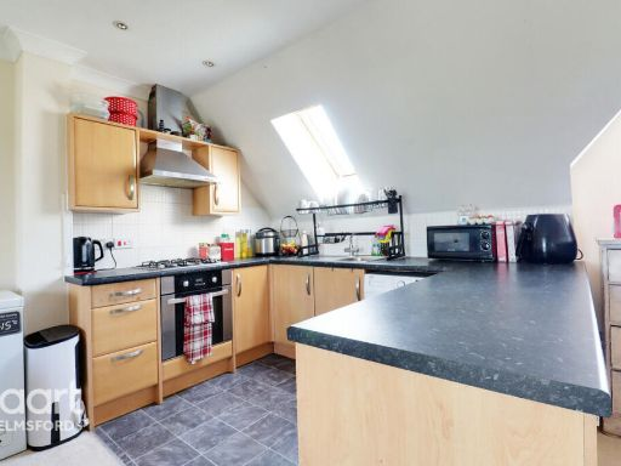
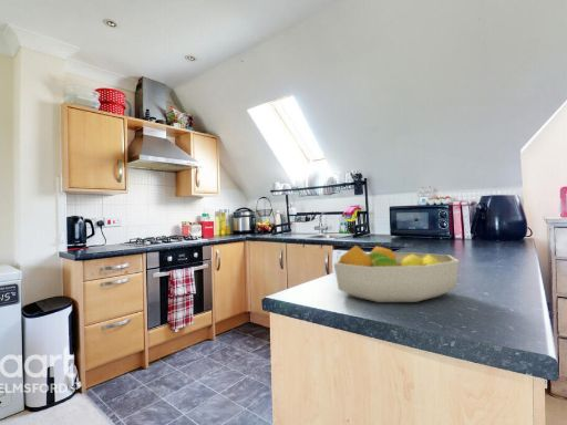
+ fruit bowl (394, 268)
